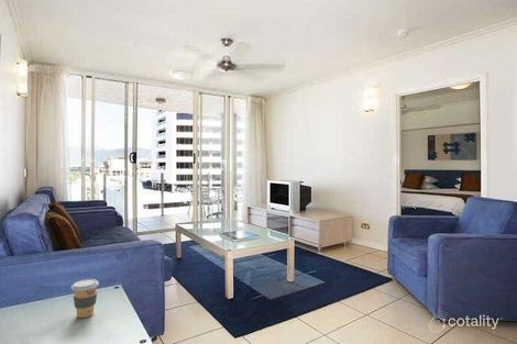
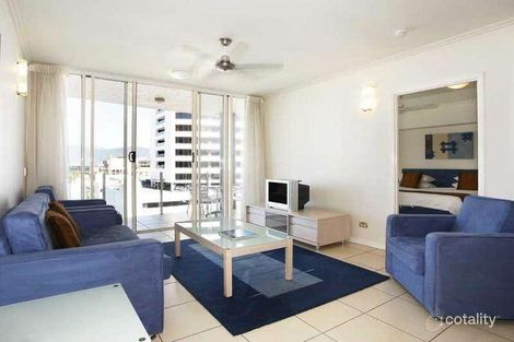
- coffee cup (85, 298)
